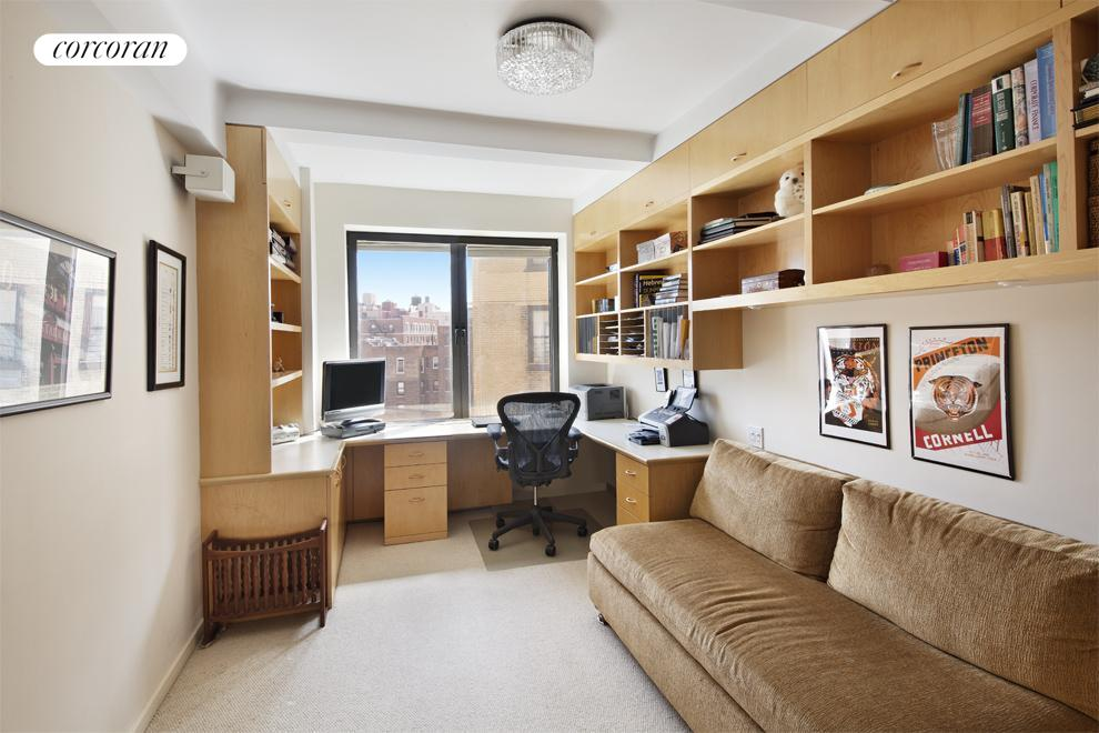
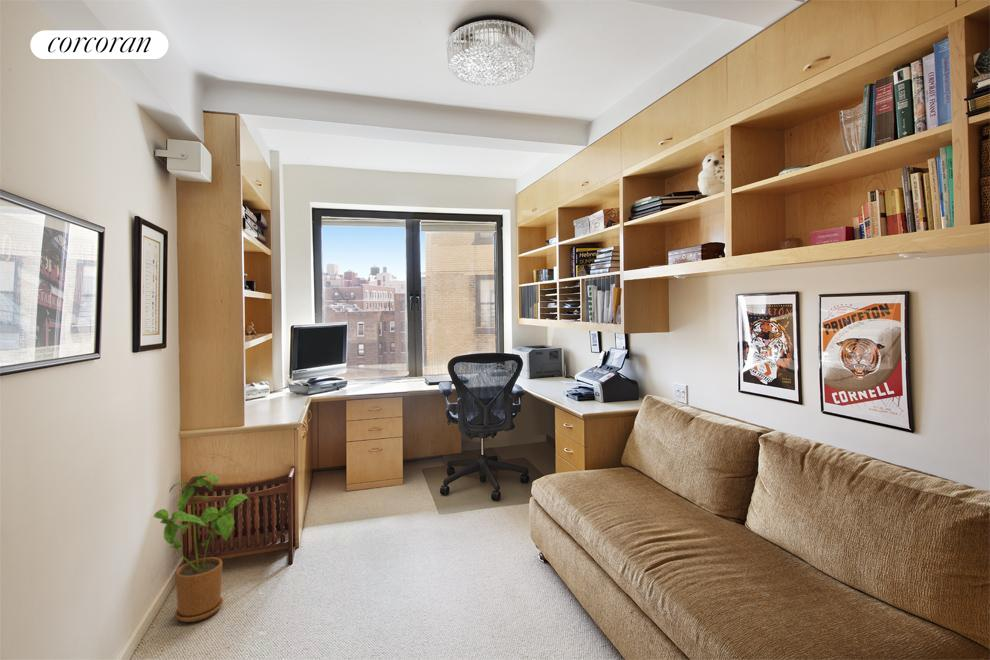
+ house plant (205, 542)
